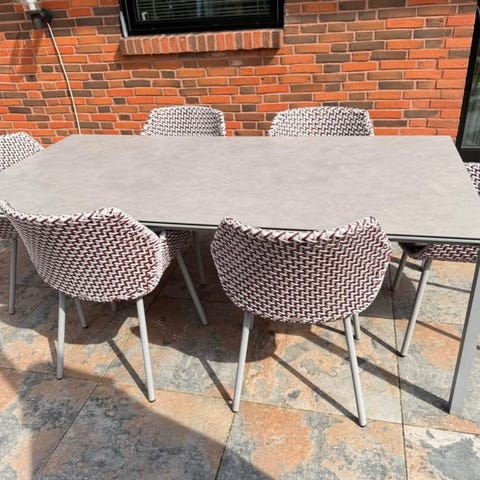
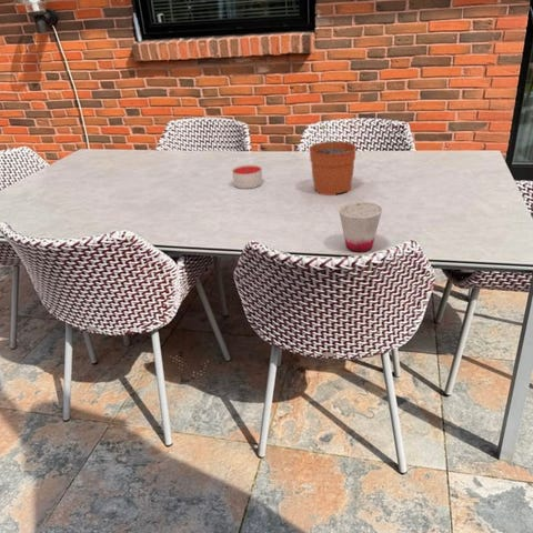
+ plant pot (332, 158)
+ candle (247, 175)
+ cup (359, 228)
